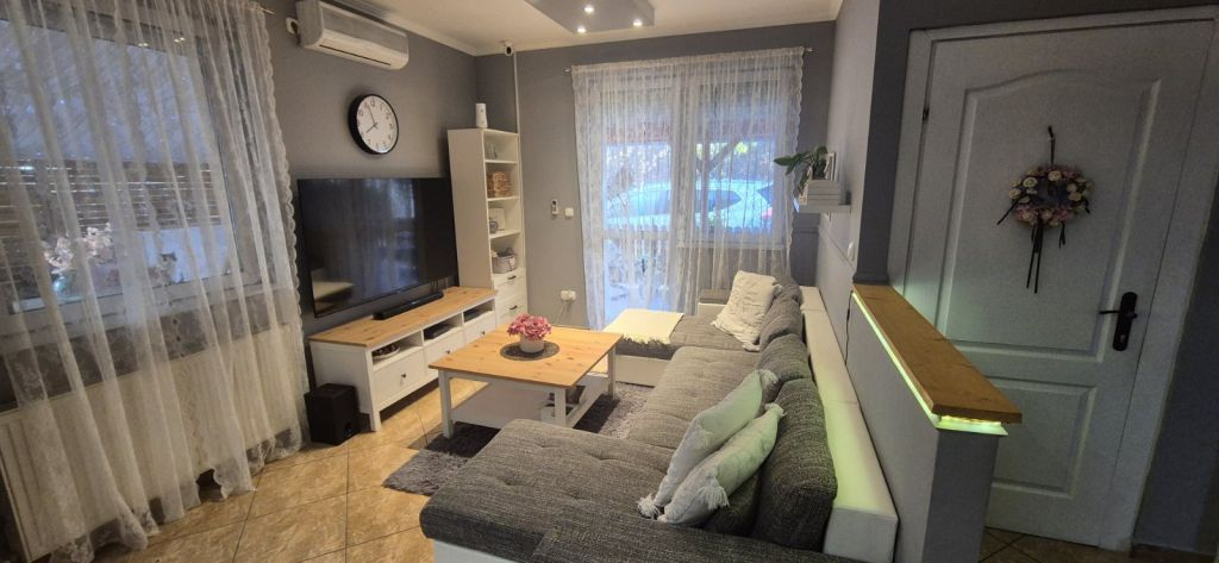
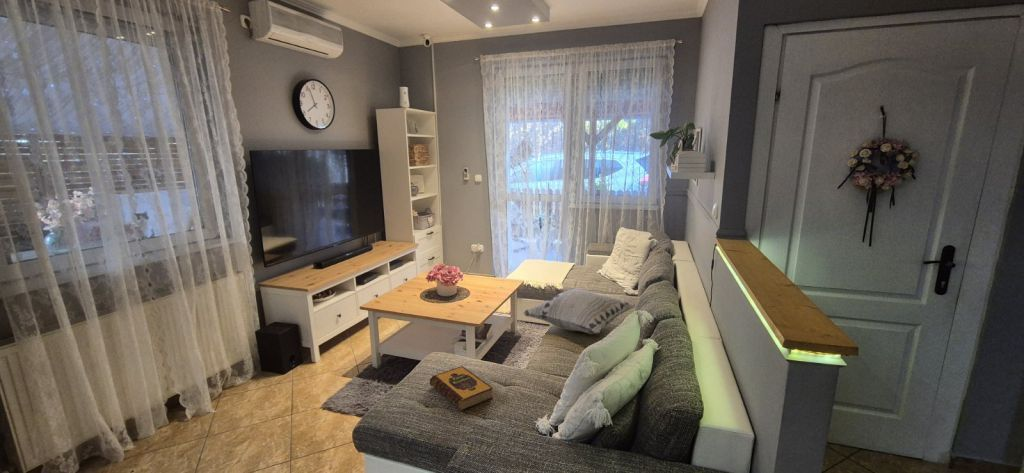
+ decorative pillow (579, 309)
+ hardback book (460, 387)
